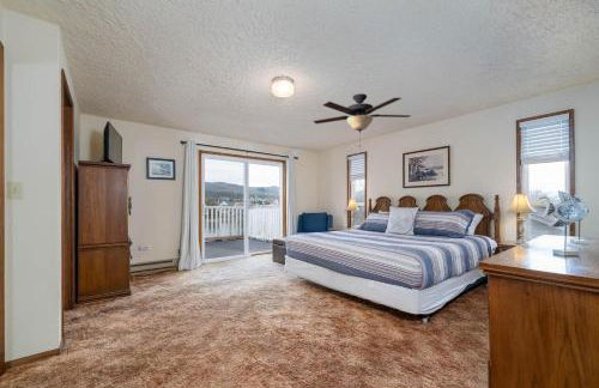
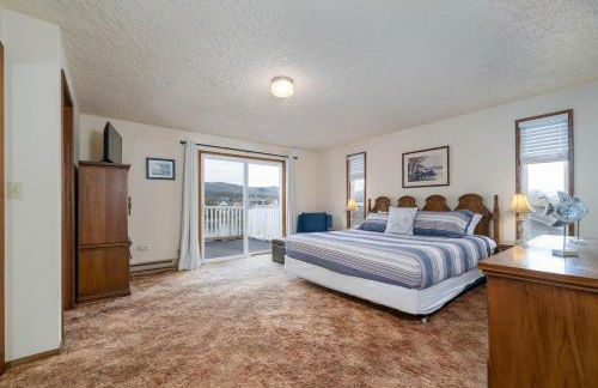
- ceiling fan (359, 122)
